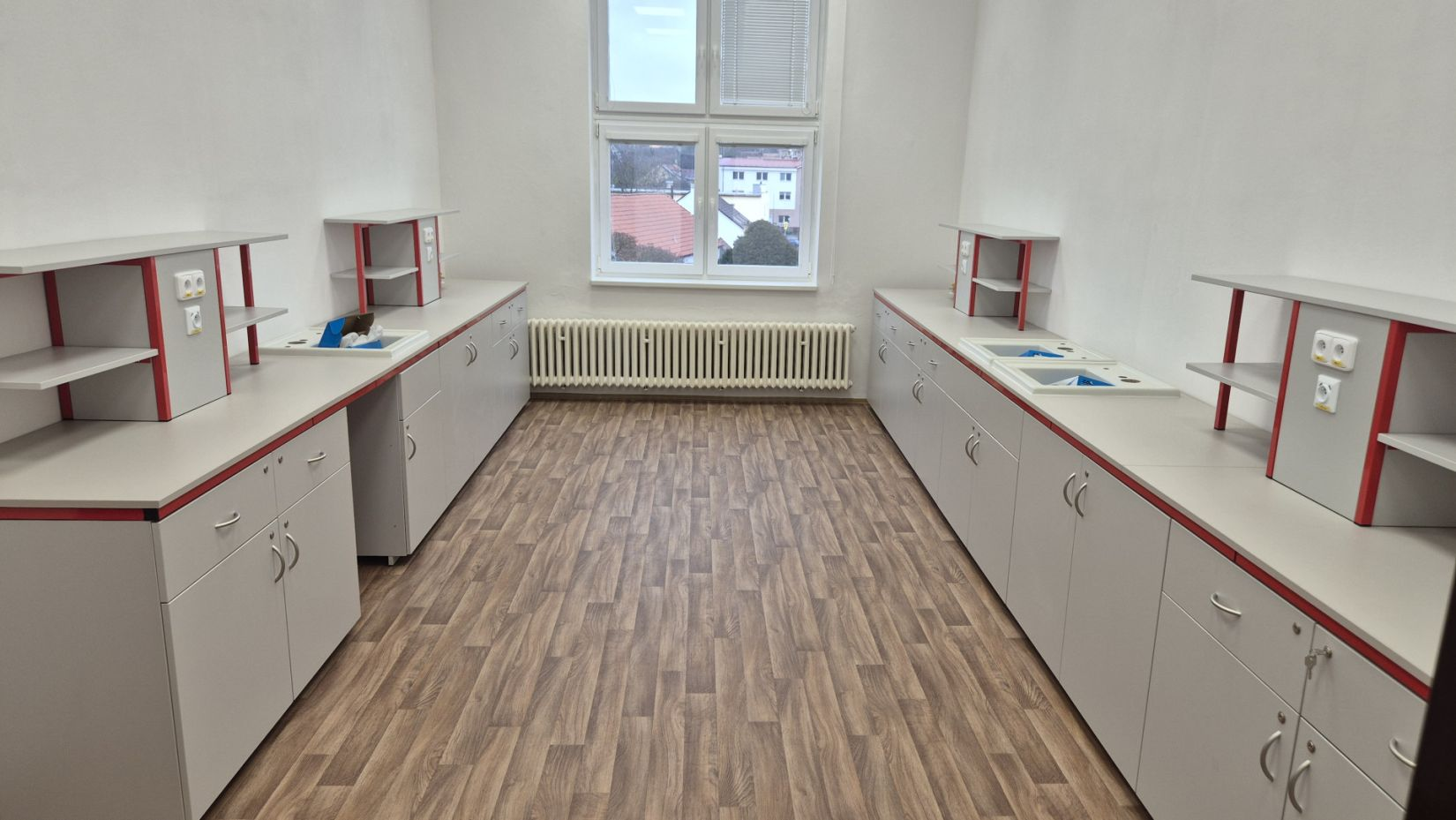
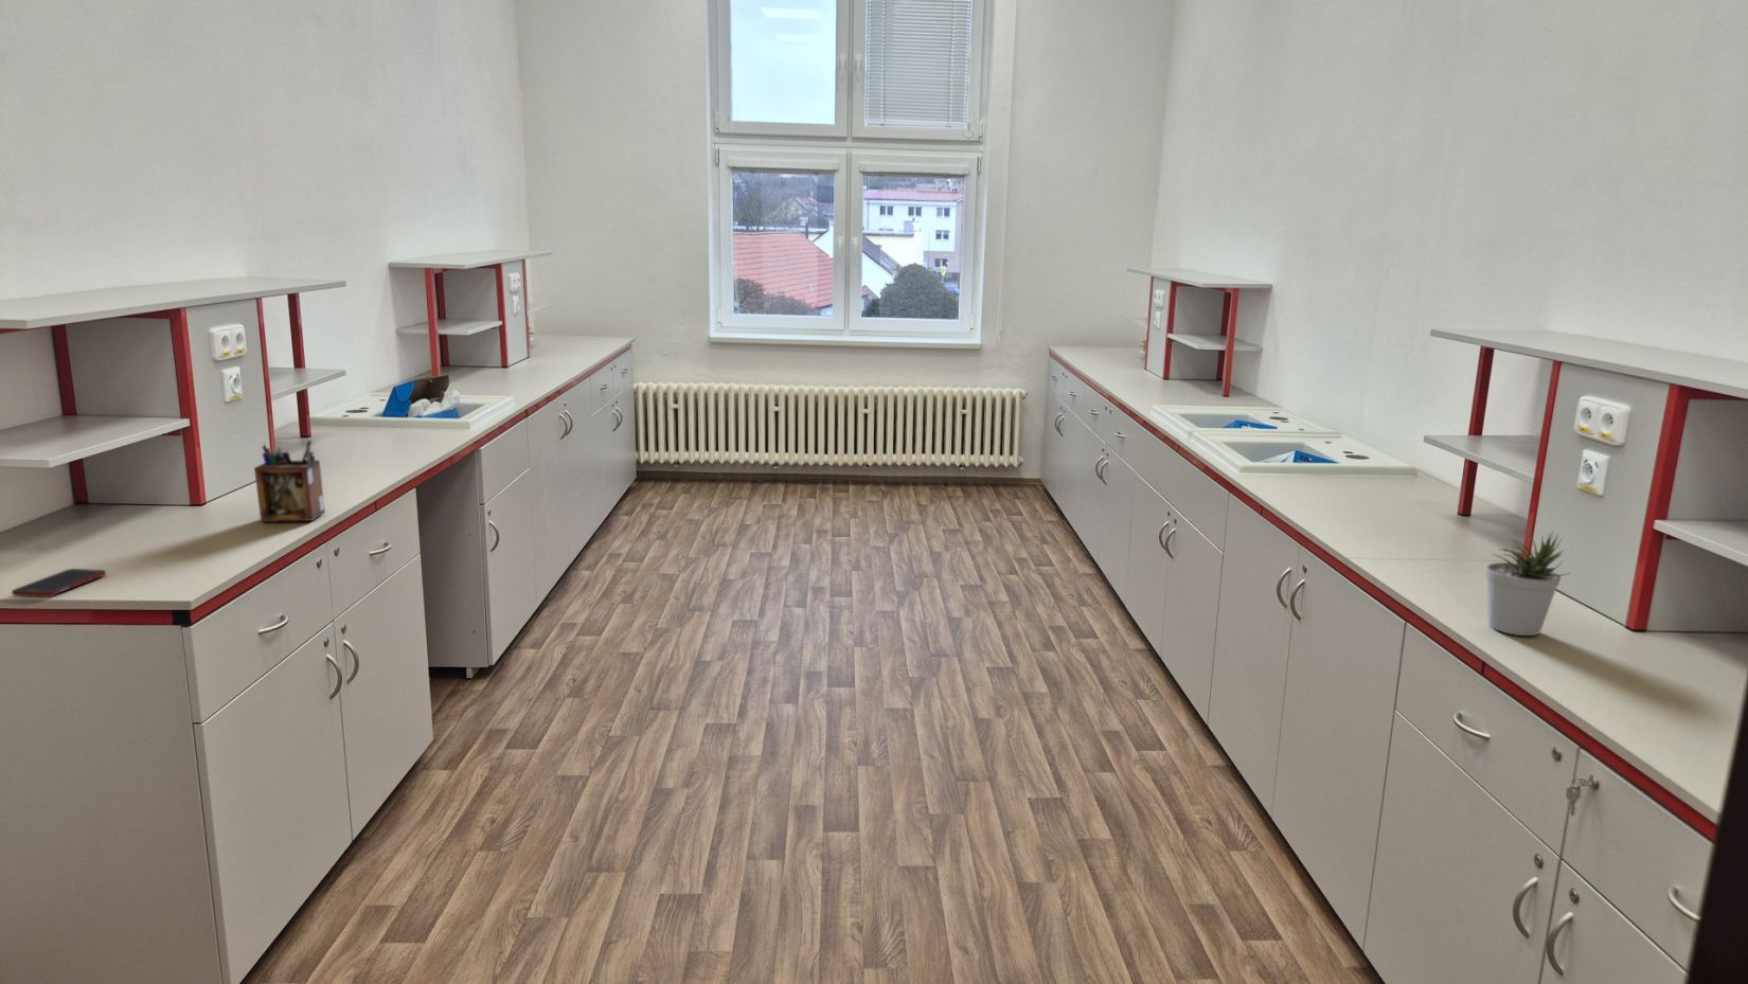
+ potted plant (1523, 580)
+ cell phone (60, 582)
+ desk organizer (289, 480)
